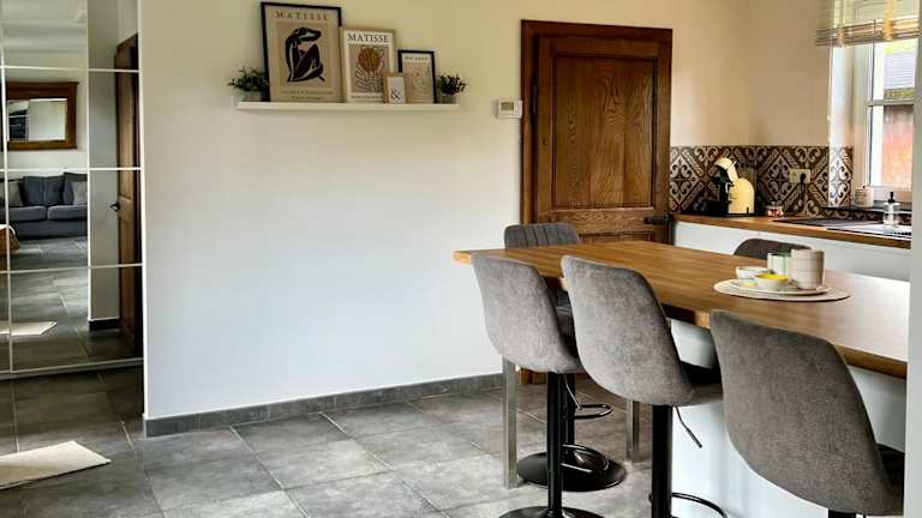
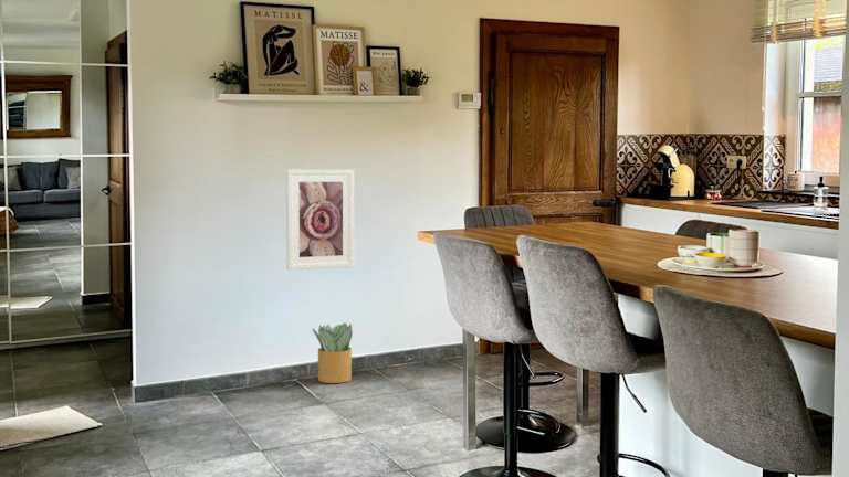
+ potted plant (332, 352)
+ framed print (321, 219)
